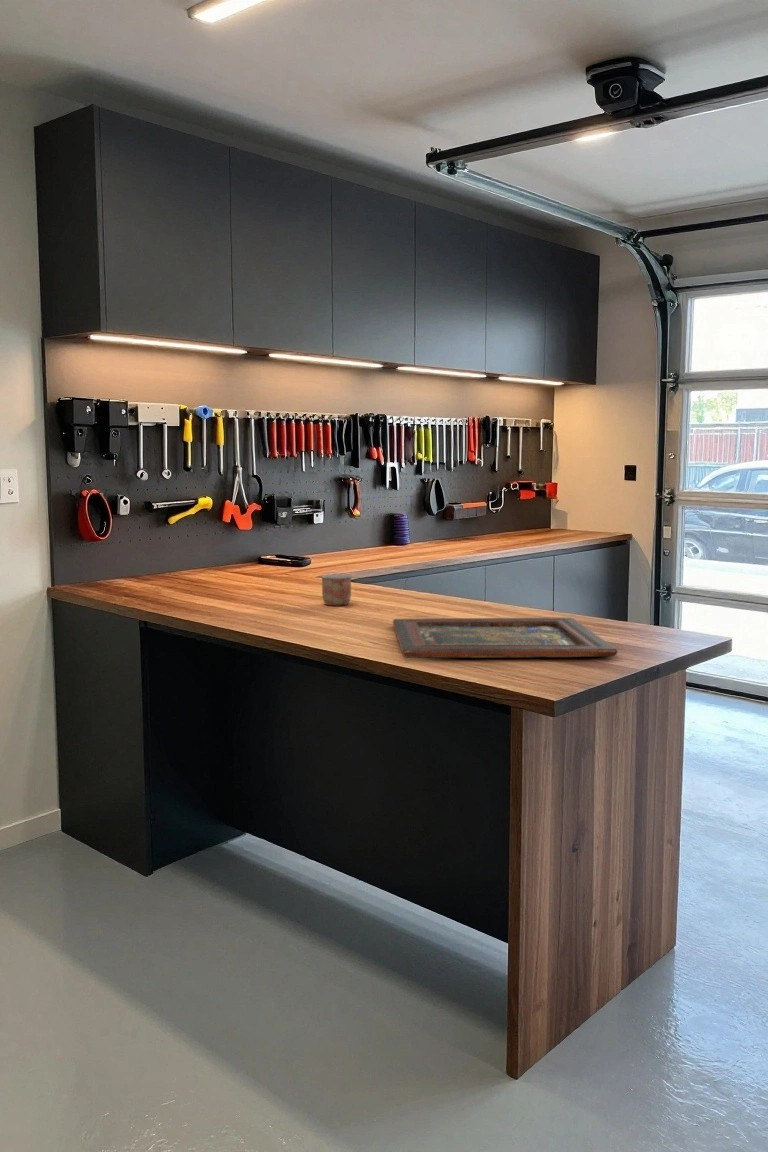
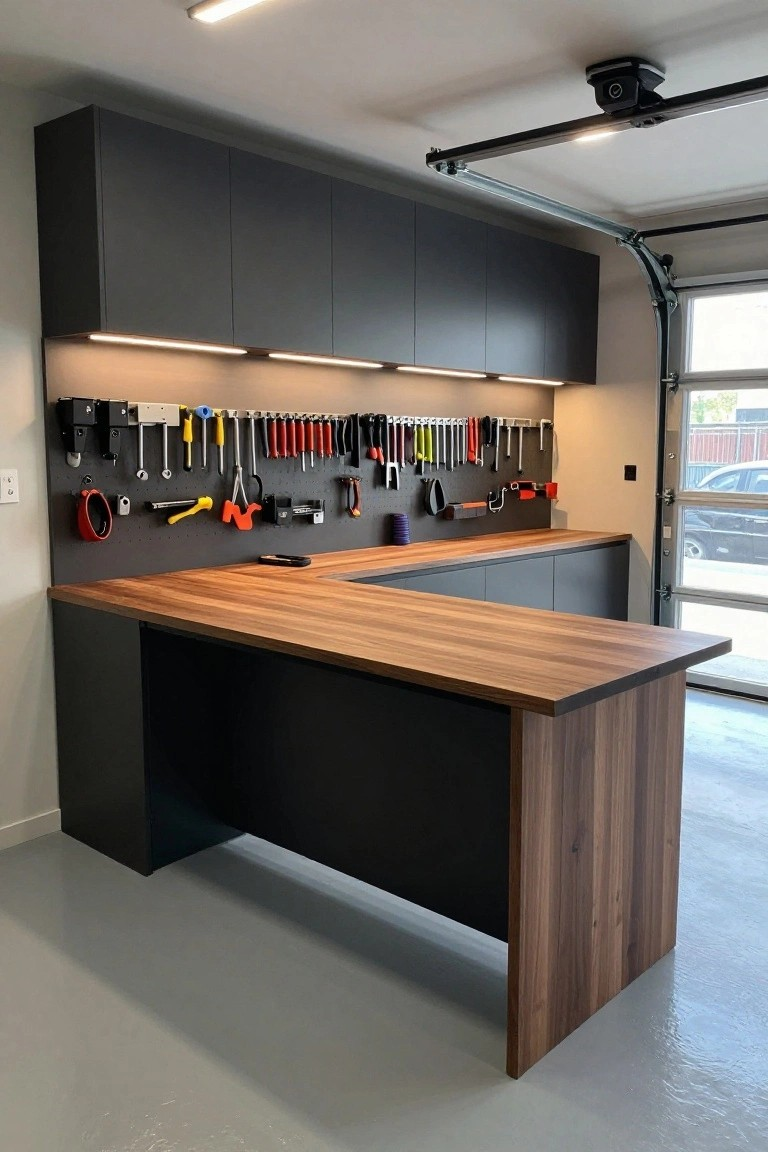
- mug (338, 590)
- religious icon (495, 635)
